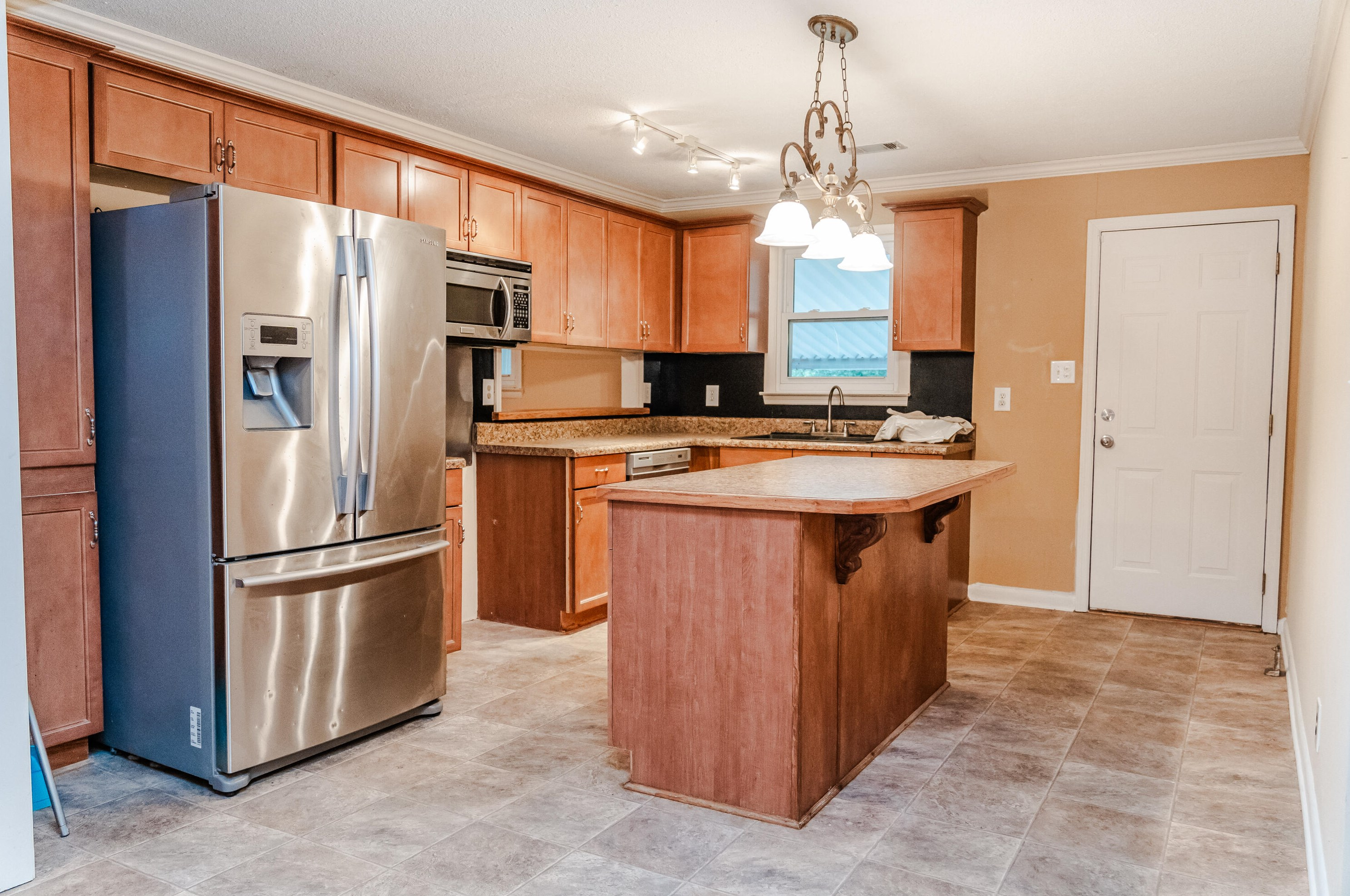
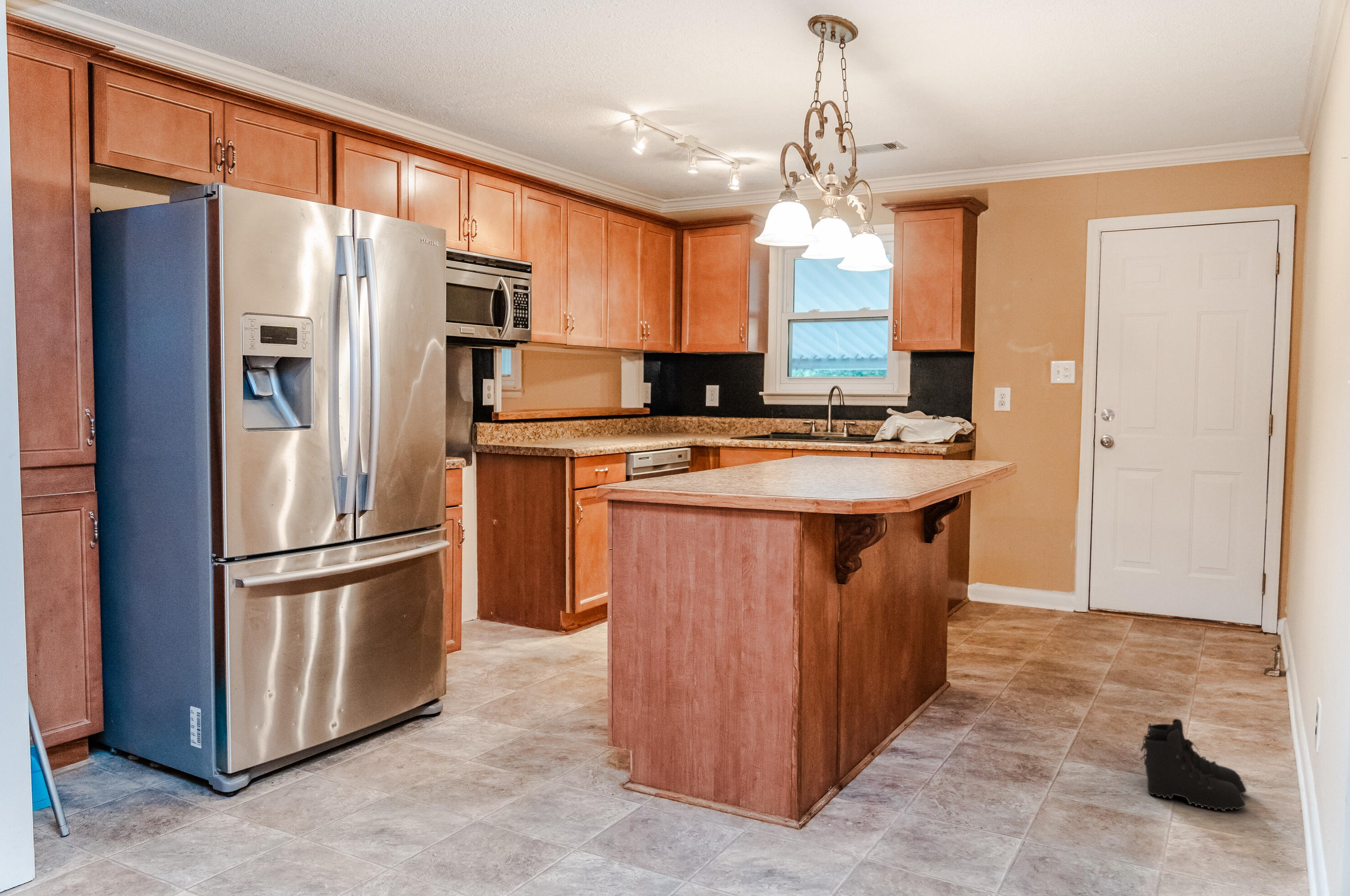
+ boots (1193, 760)
